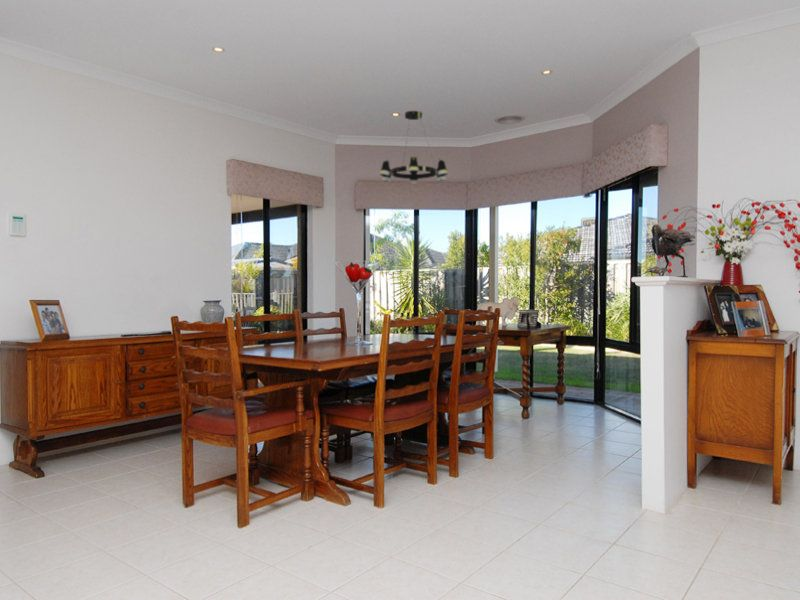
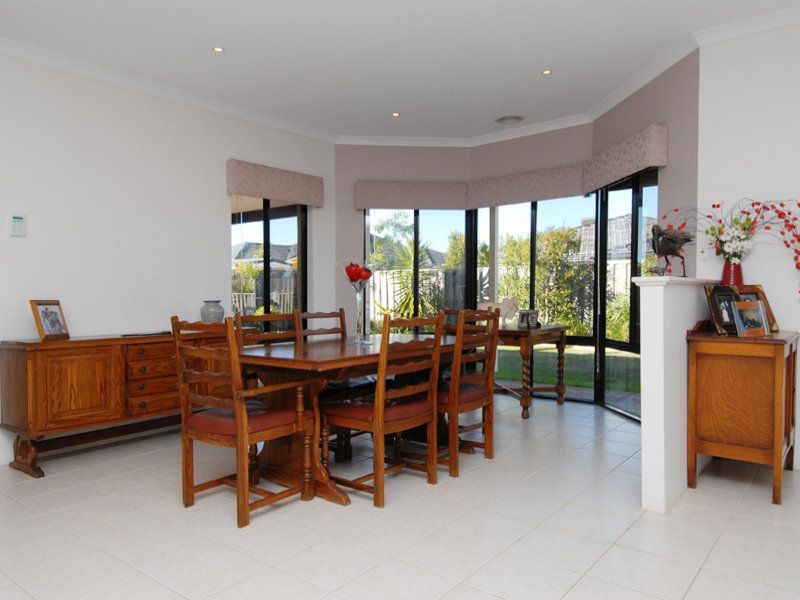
- chandelier (405, 146)
